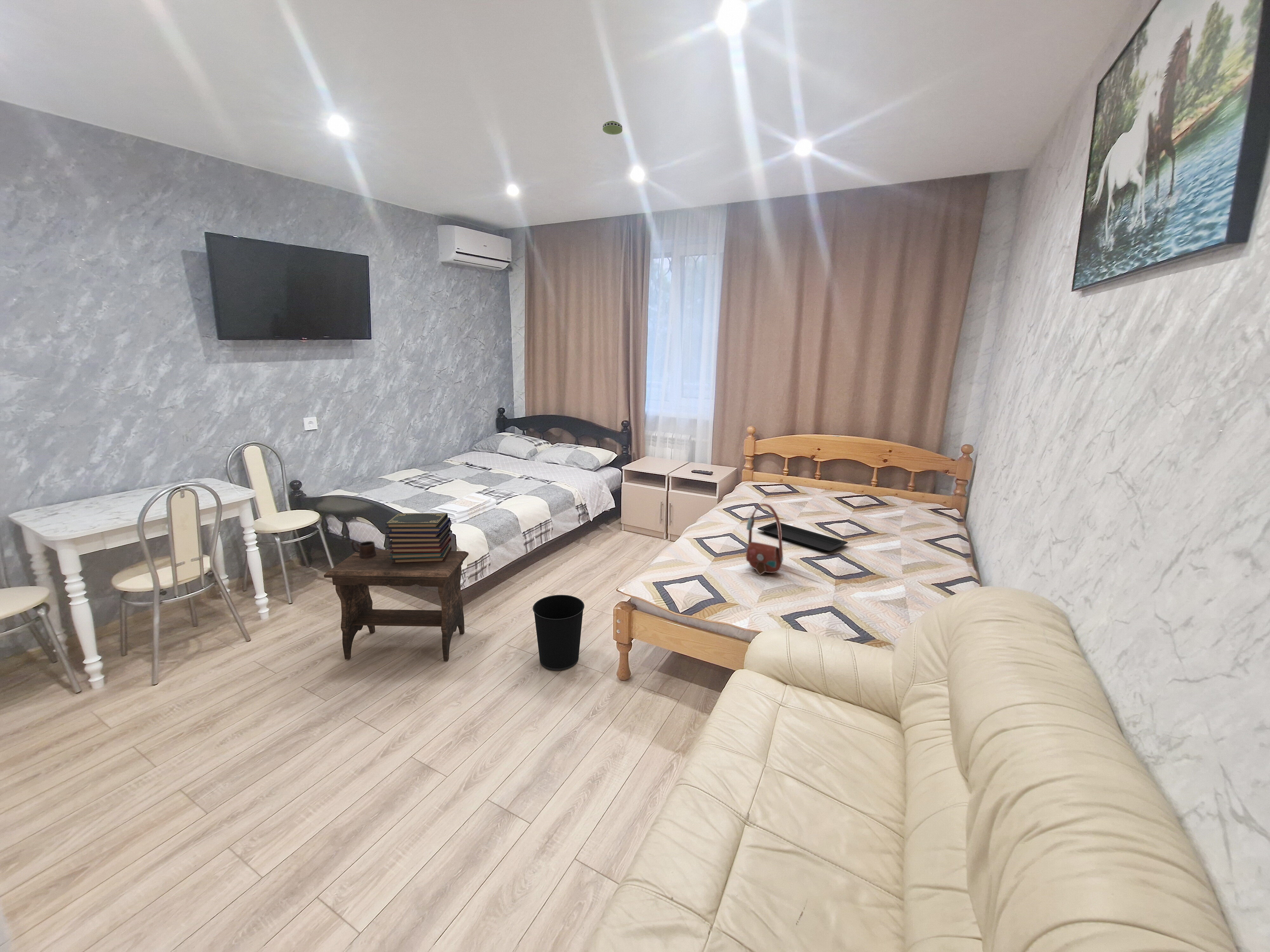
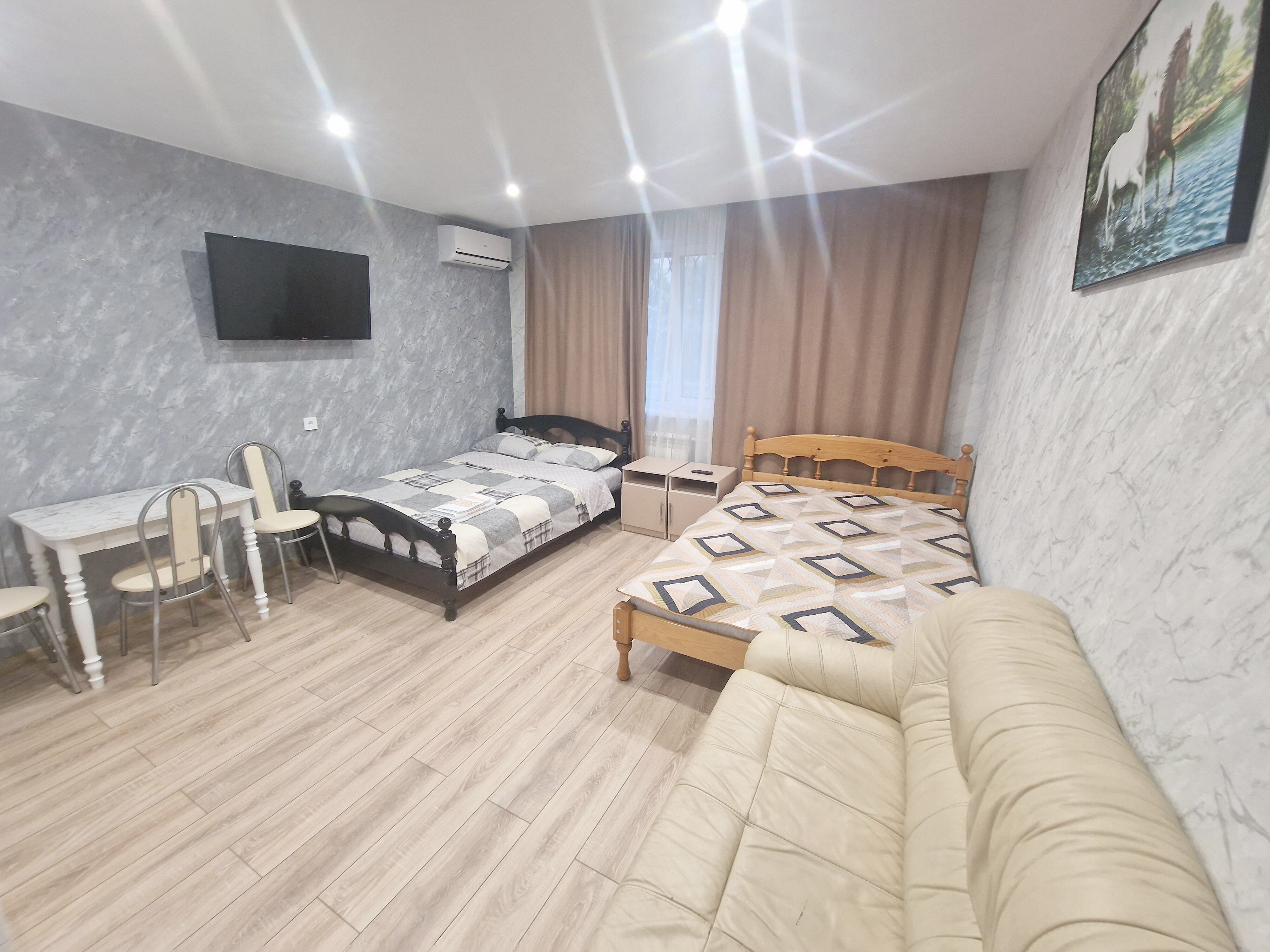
- footstool (404, 610)
- book stack (420, 537)
- wastebasket (559, 633)
- handbag (764, 544)
- smoke detector (612, 128)
- serving tray (801, 537)
- mug (363, 547)
